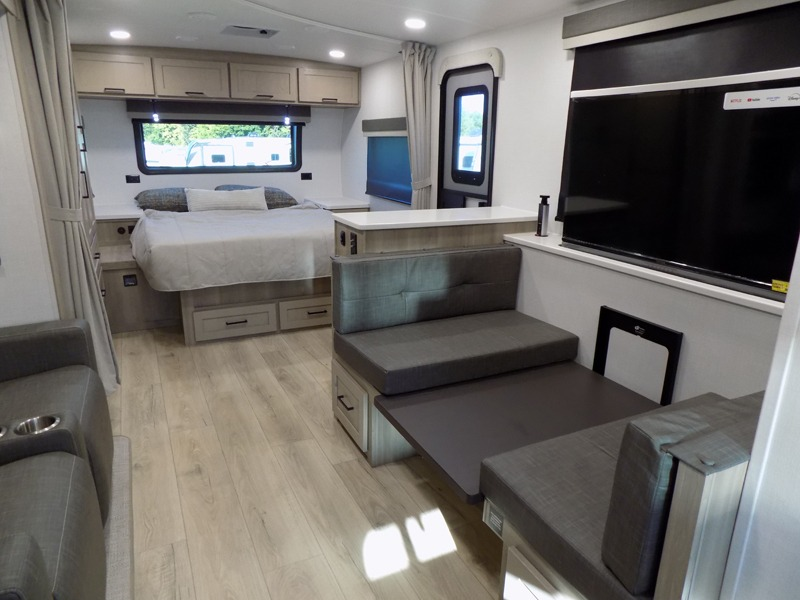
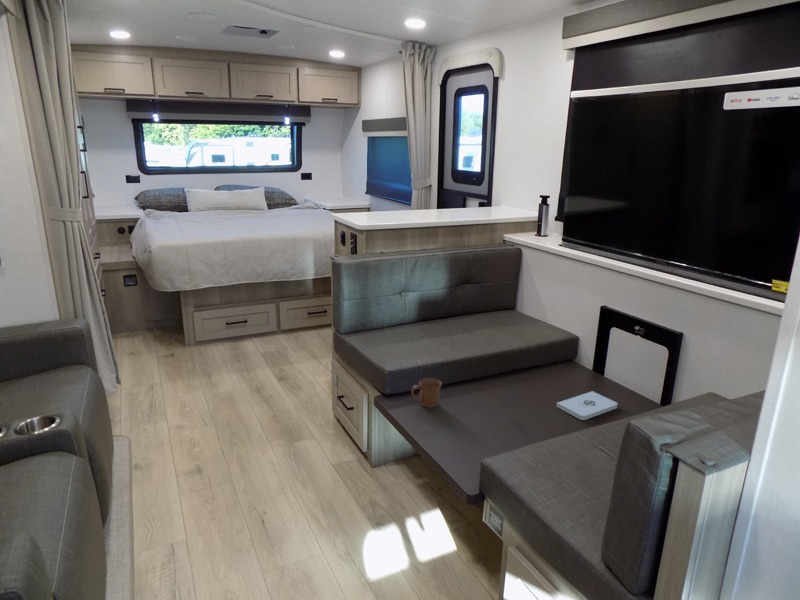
+ mug (425, 393)
+ notepad (587, 405)
